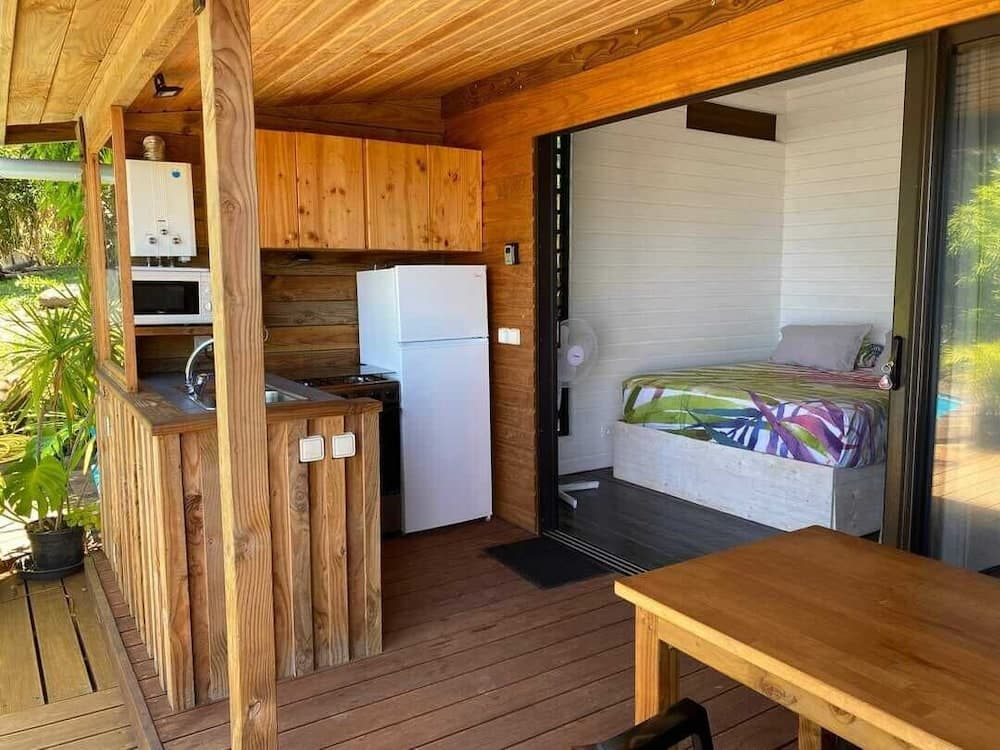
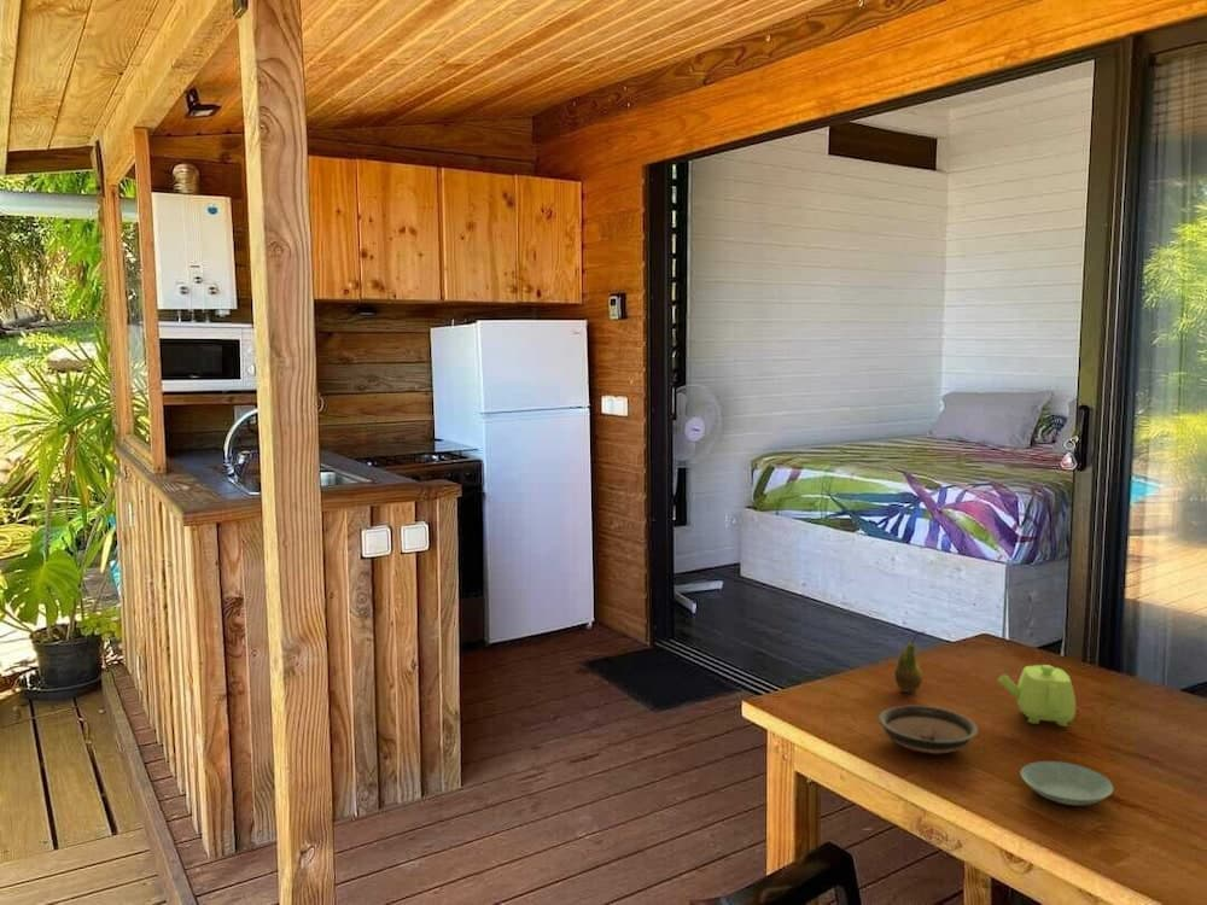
+ saucer (1065, 786)
+ saucer (926, 732)
+ fruit (909, 659)
+ teapot (1034, 690)
